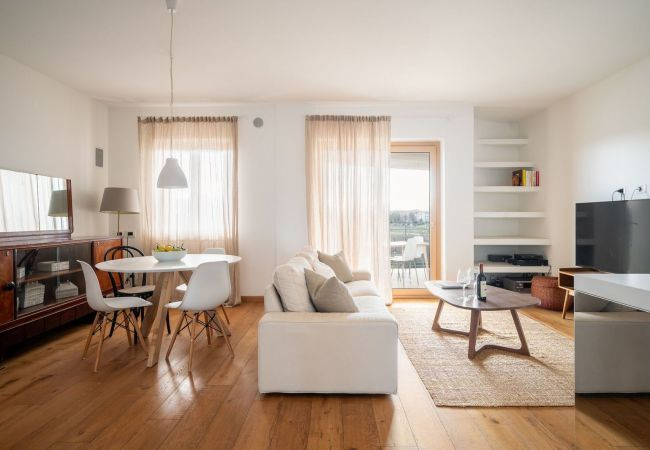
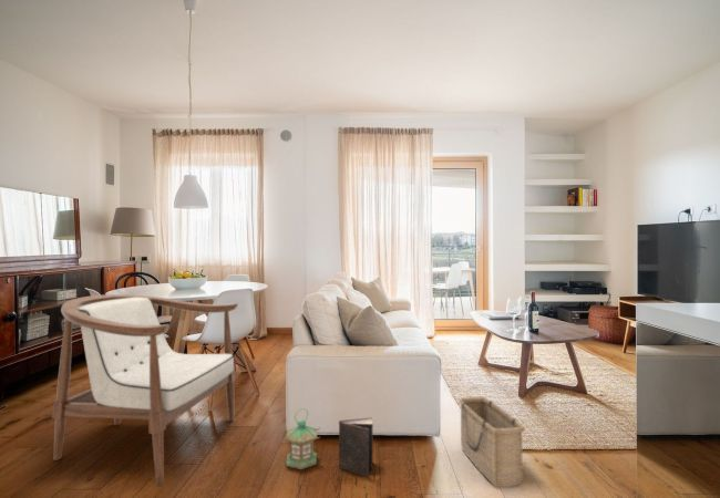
+ lantern (301, 435)
+ basket (488, 438)
+ armchair (146, 371)
+ book (356, 444)
